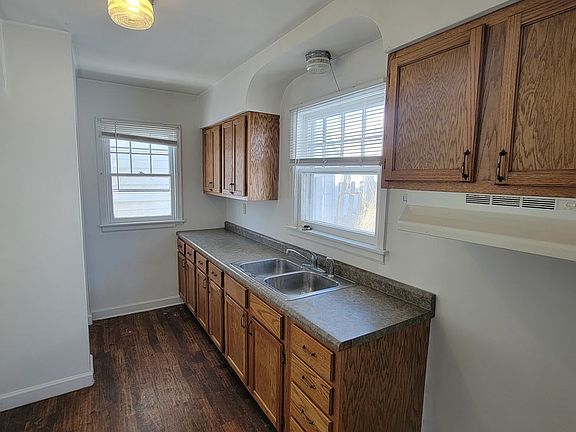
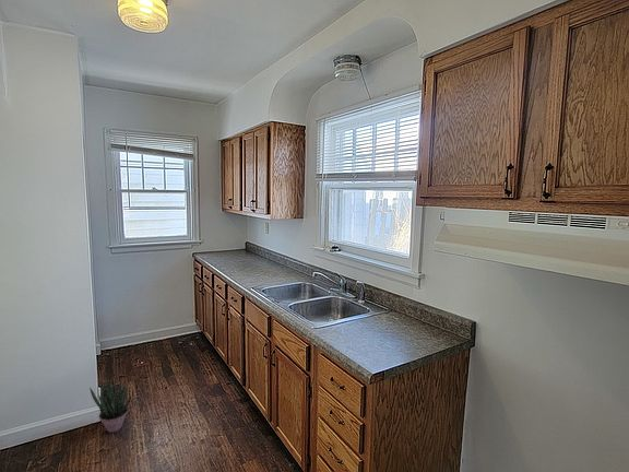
+ potted plant (111, 405)
